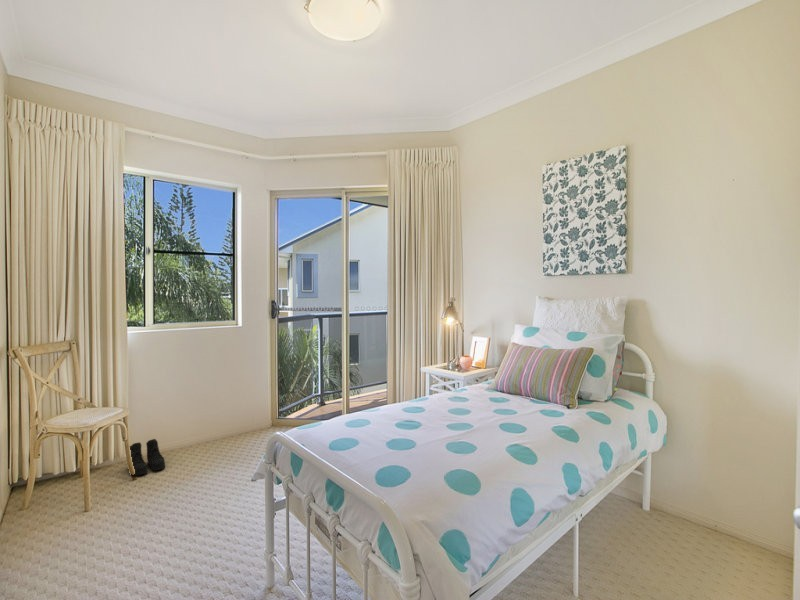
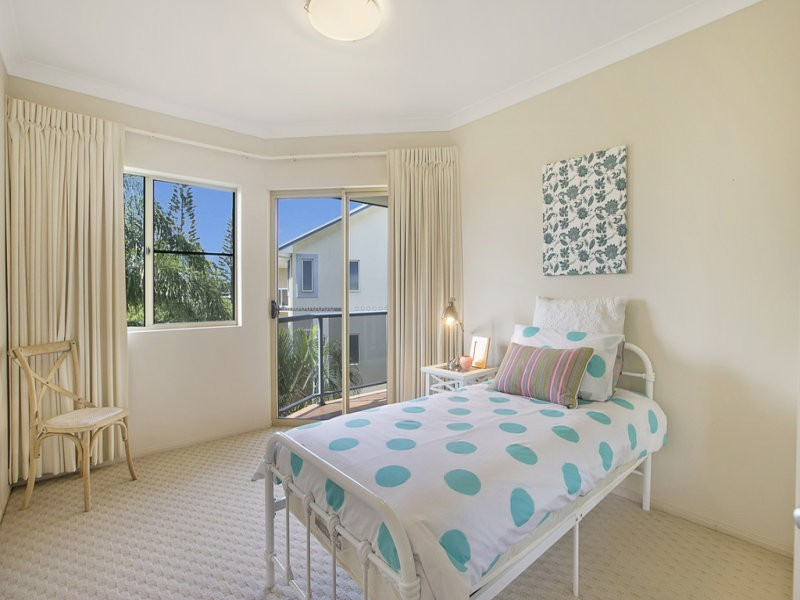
- boots (147, 455)
